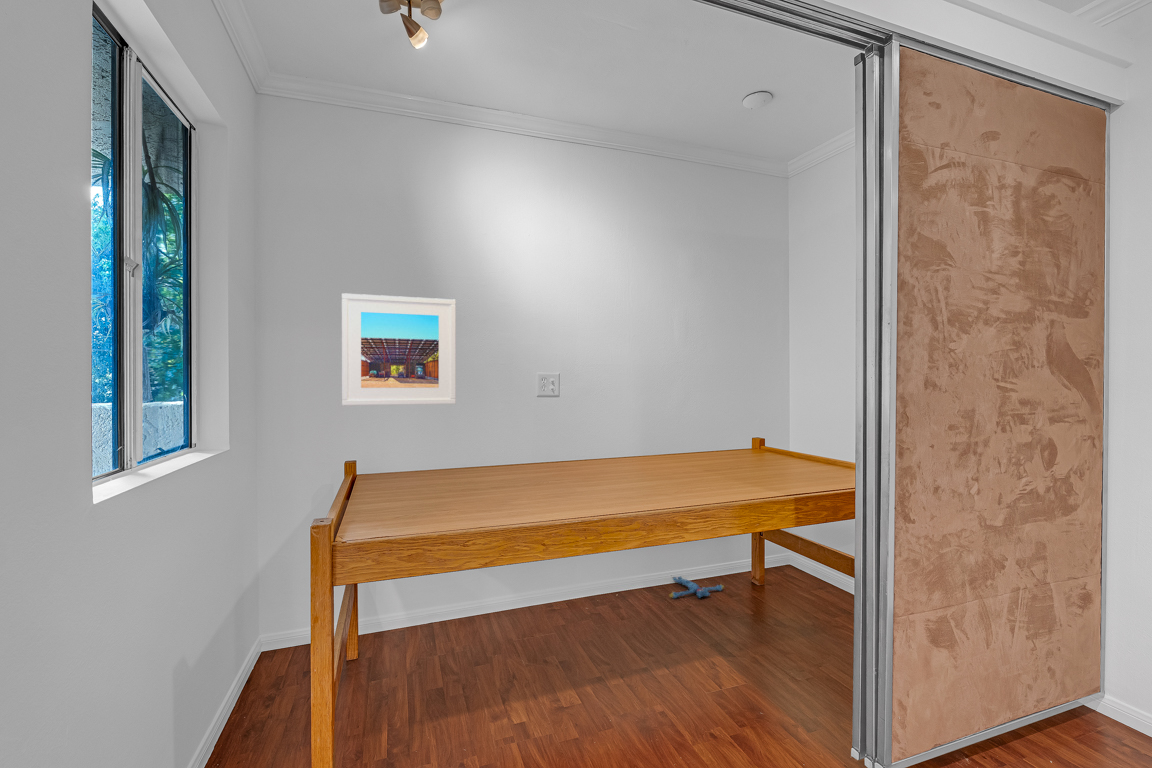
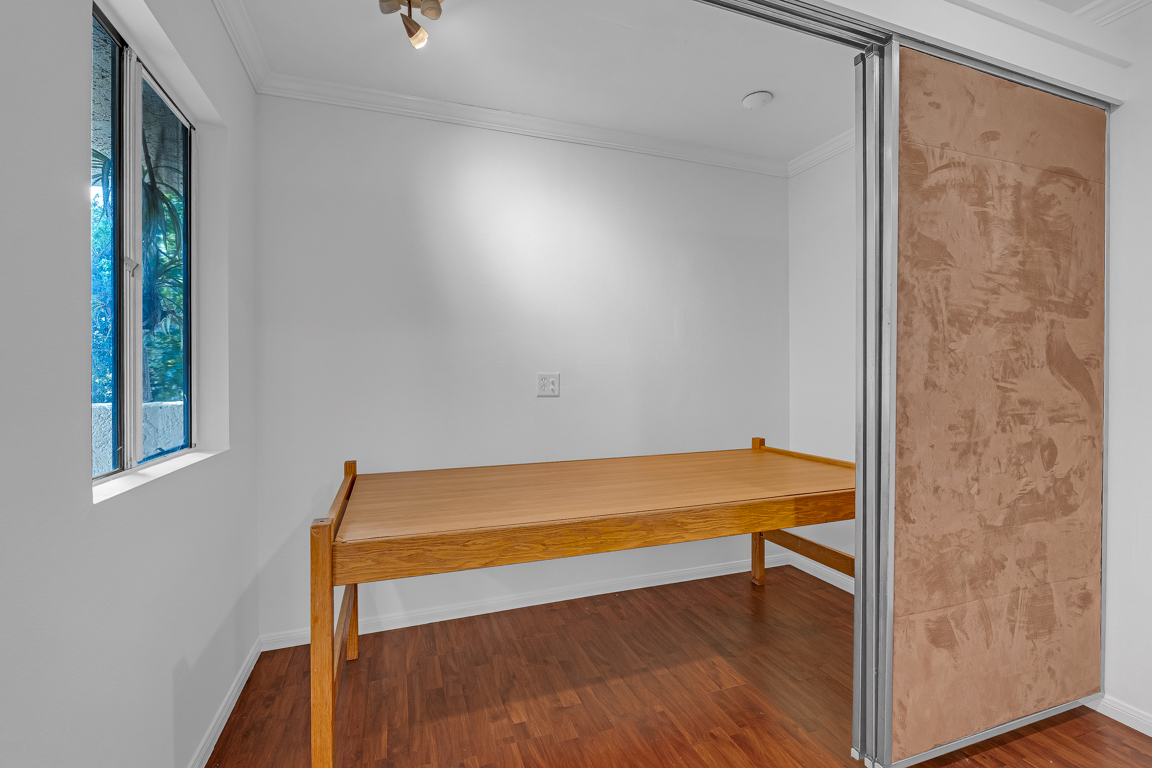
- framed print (400, 350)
- plush toy (689, 584)
